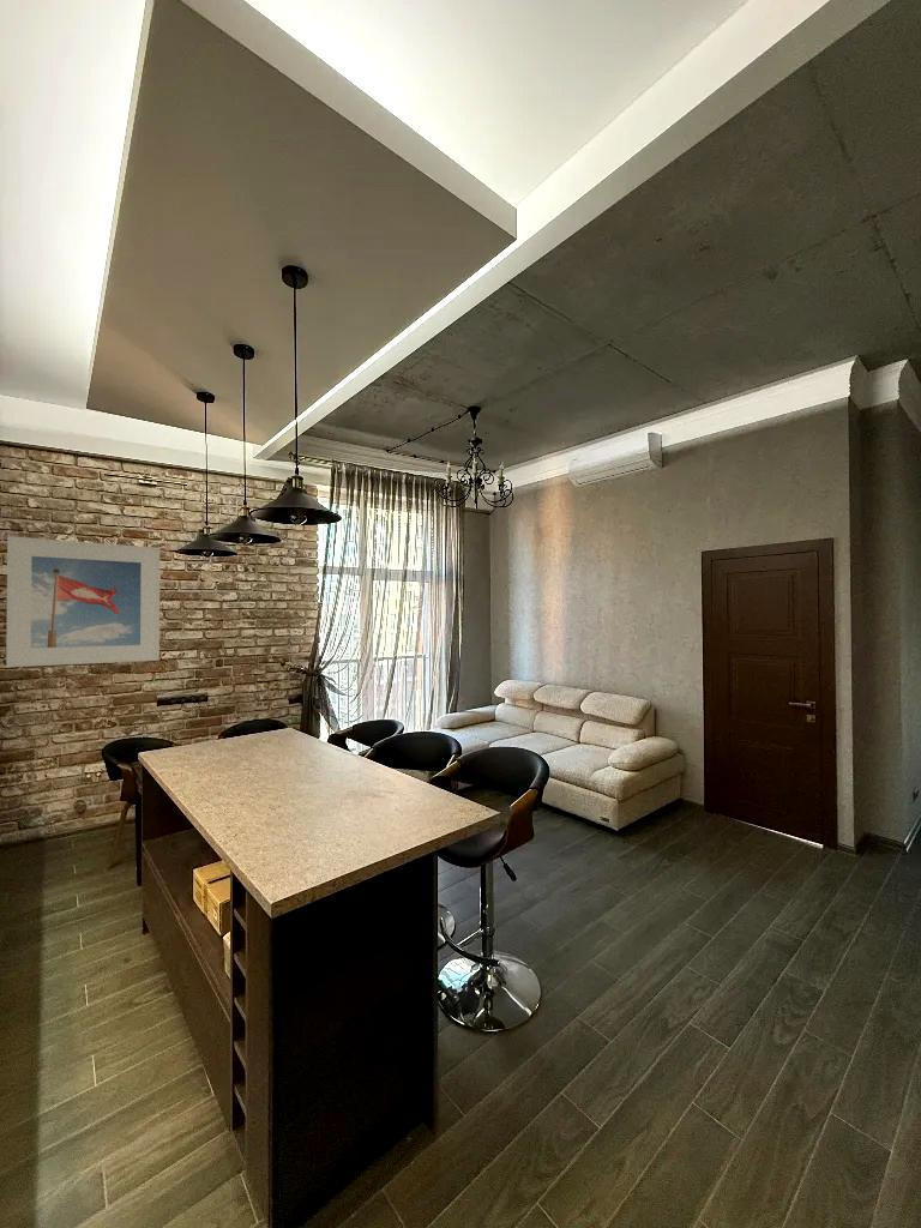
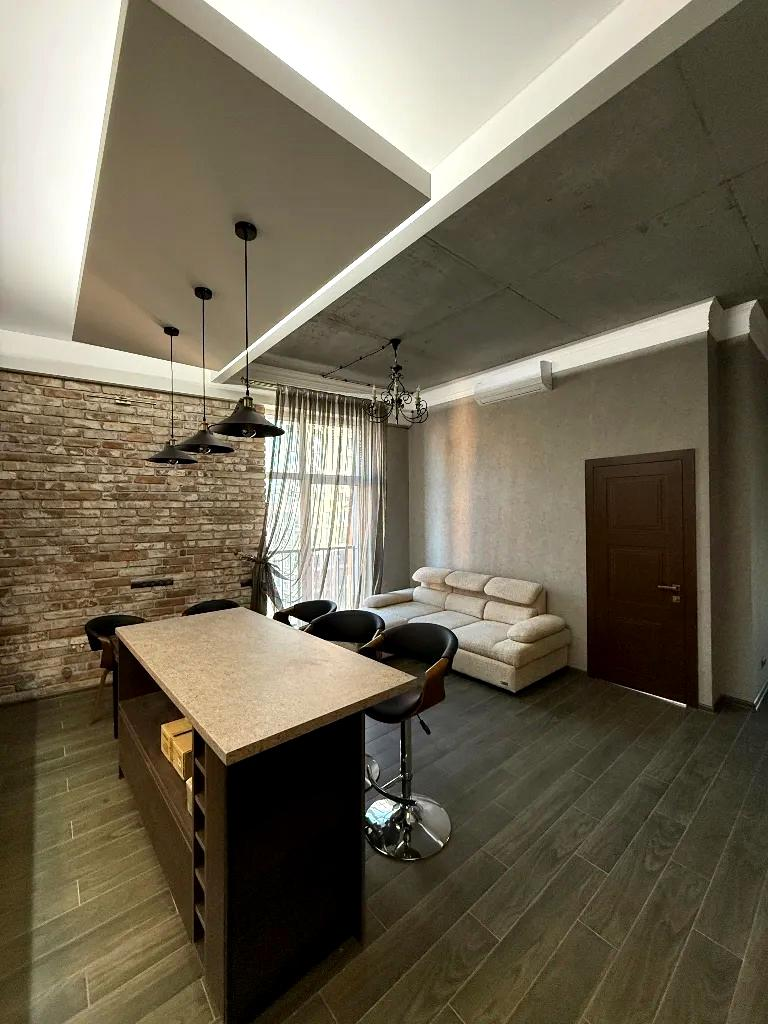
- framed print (89, 602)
